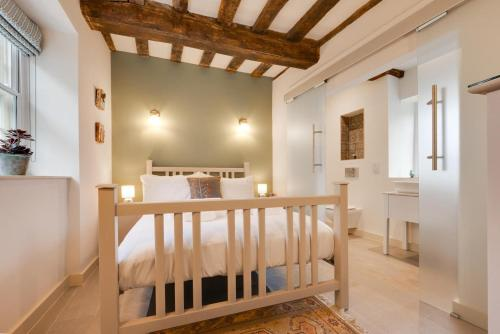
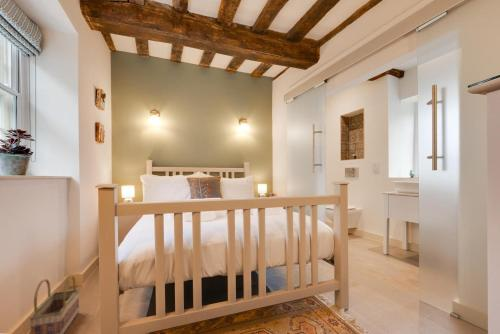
+ basket (56, 302)
